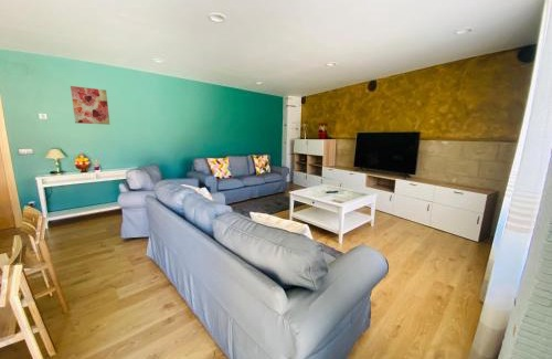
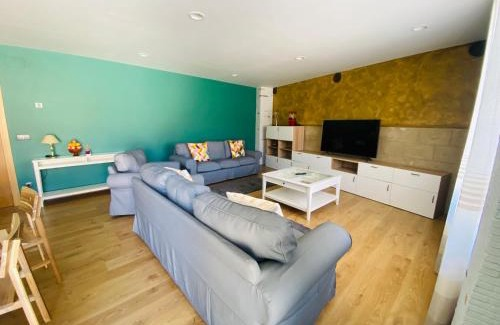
- wall art (91, 106)
